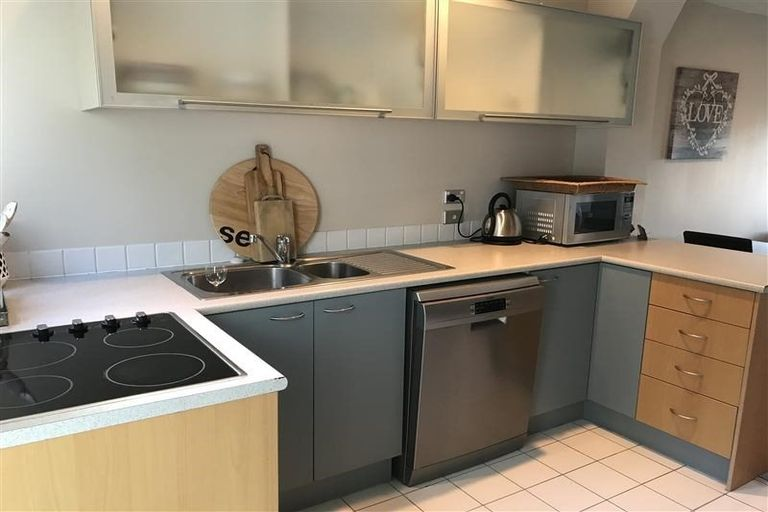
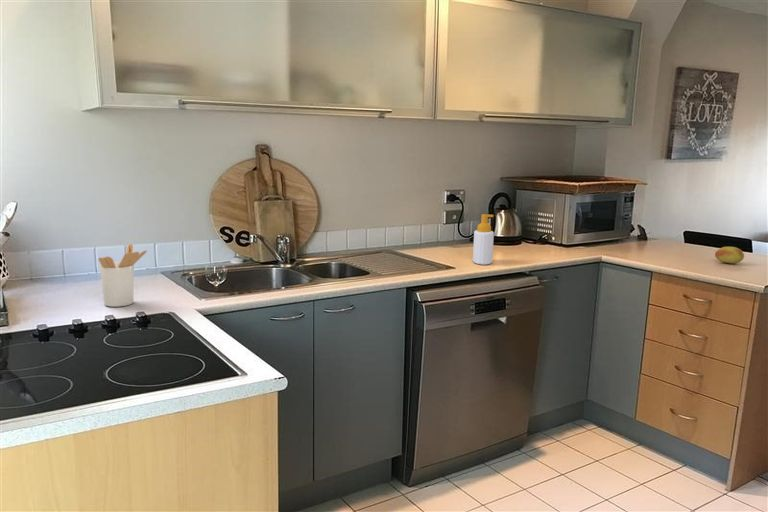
+ soap bottle (483, 238)
+ fruit (729, 254)
+ utensil holder (123, 275)
